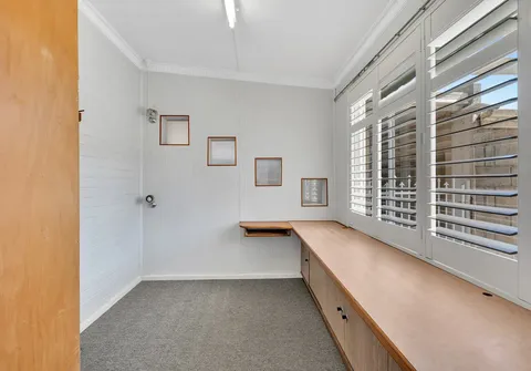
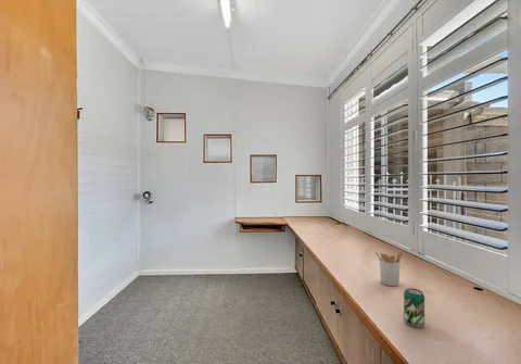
+ beverage can (414, 306)
+ utensil holder (389, 266)
